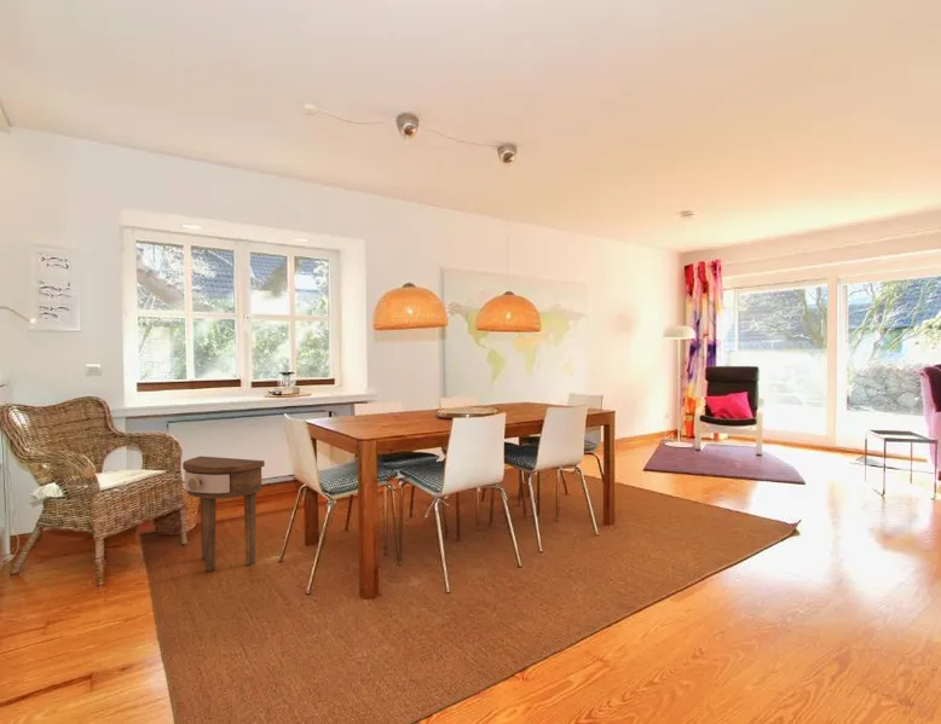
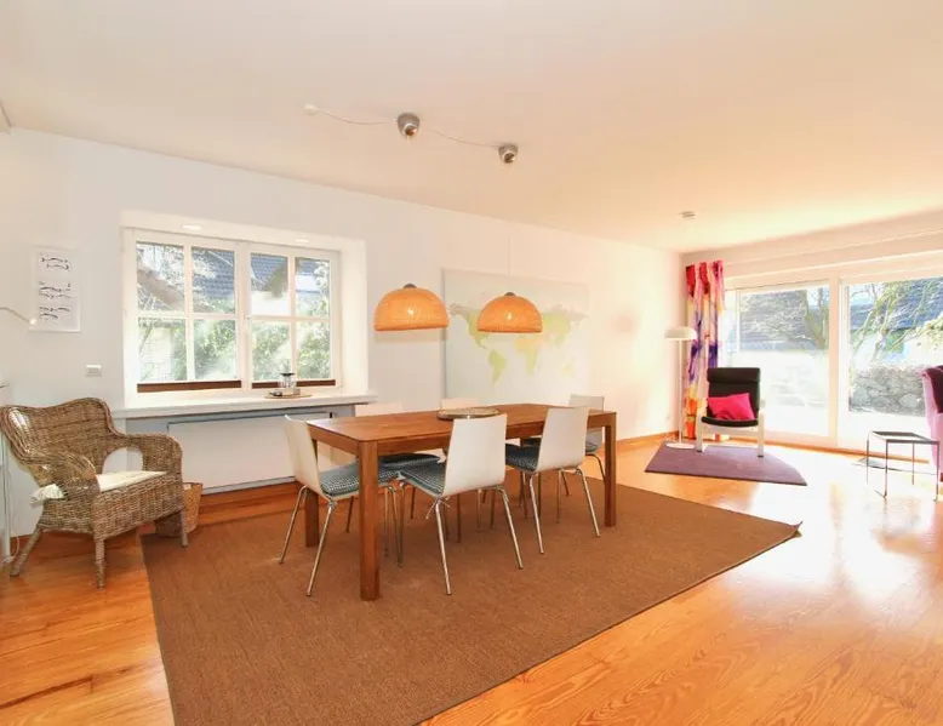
- side table (214, 511)
